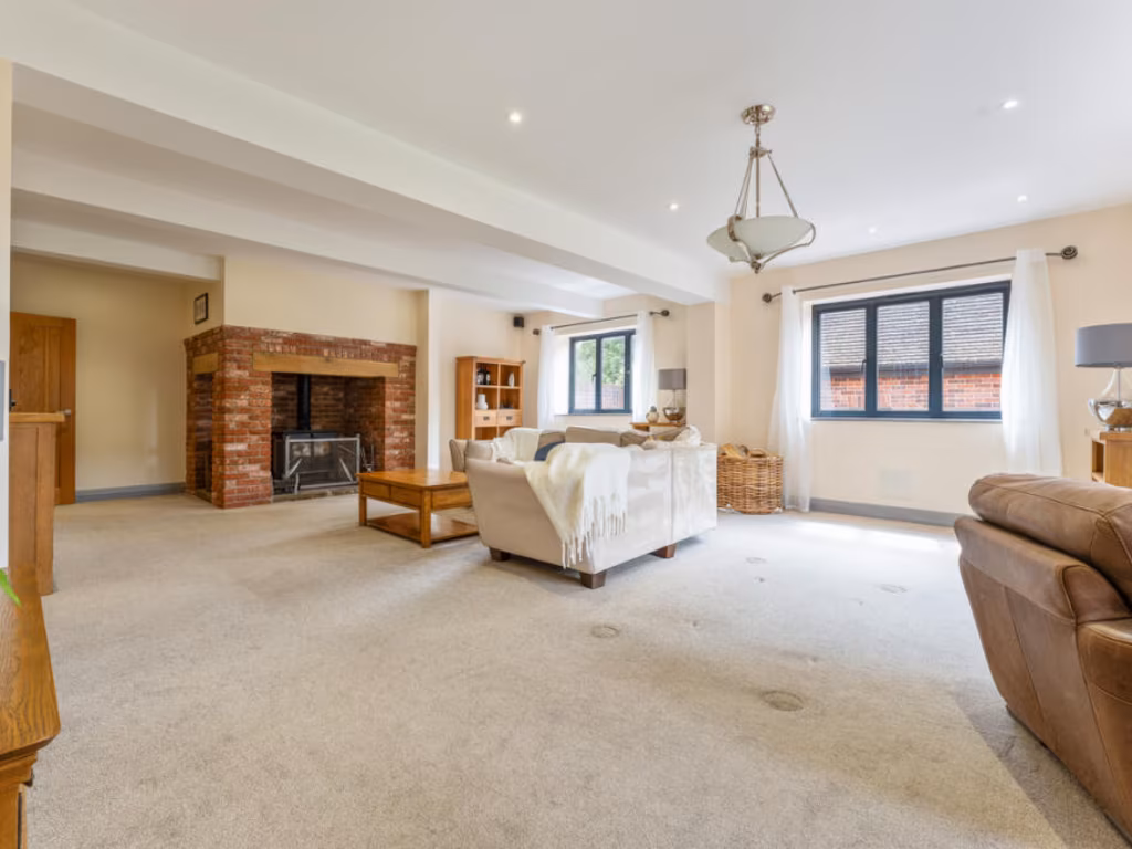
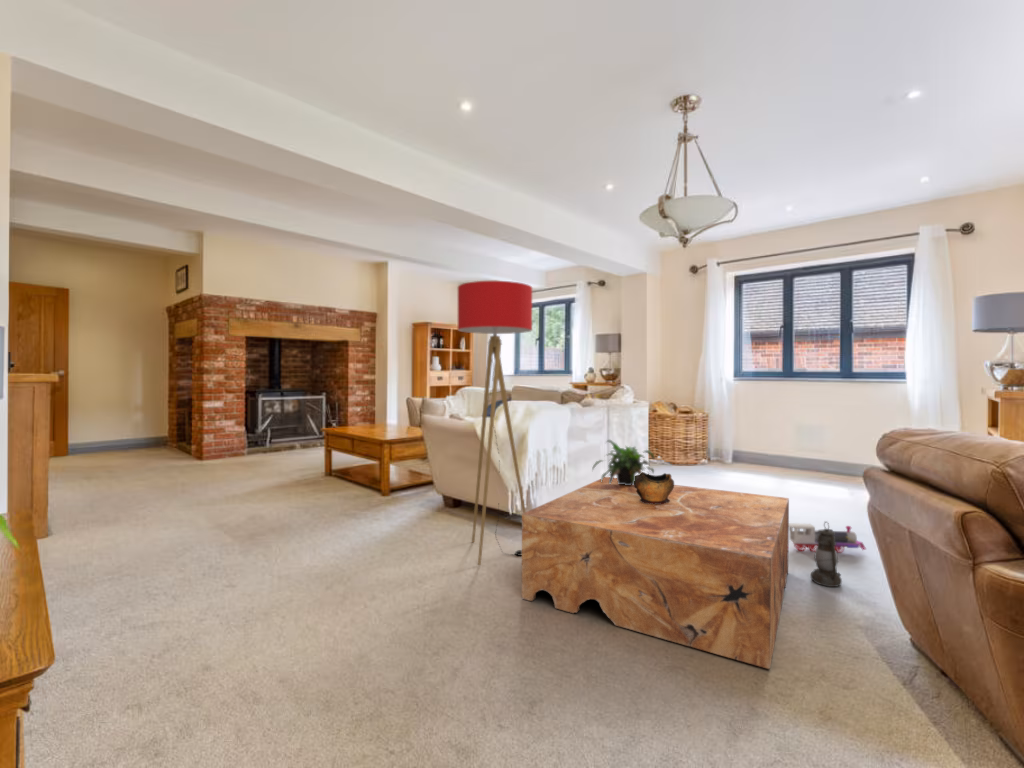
+ toy train (819, 533)
+ floor lamp (493, 420)
+ potted plant (623, 461)
+ lantern (826, 551)
+ decorative bowl (654, 485)
+ coffee table (663, 545)
